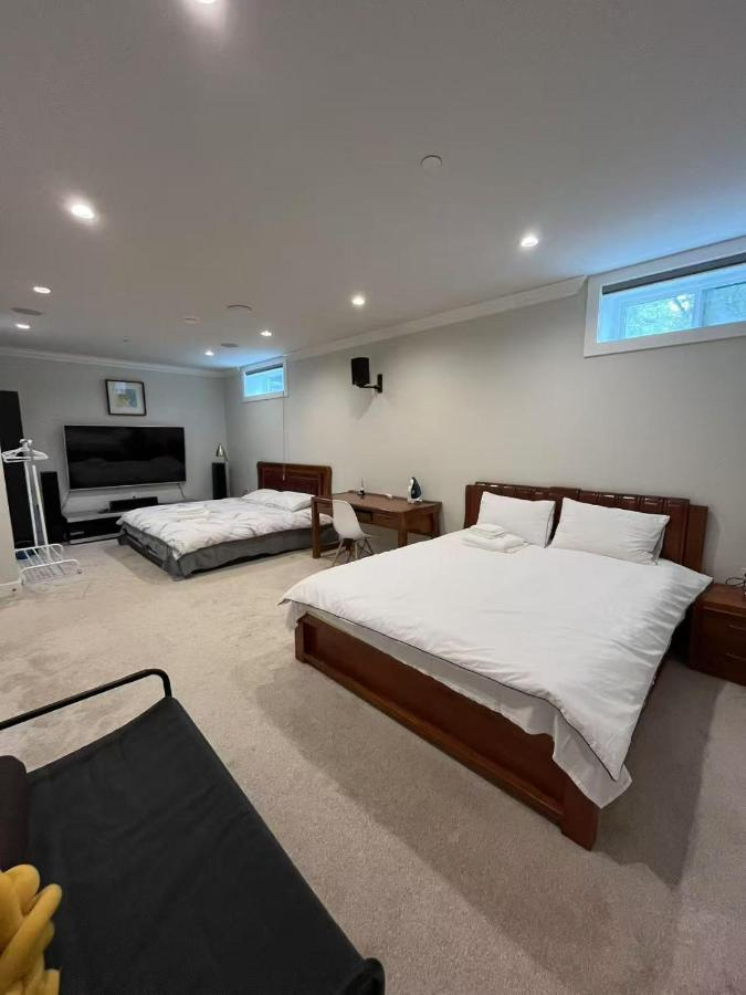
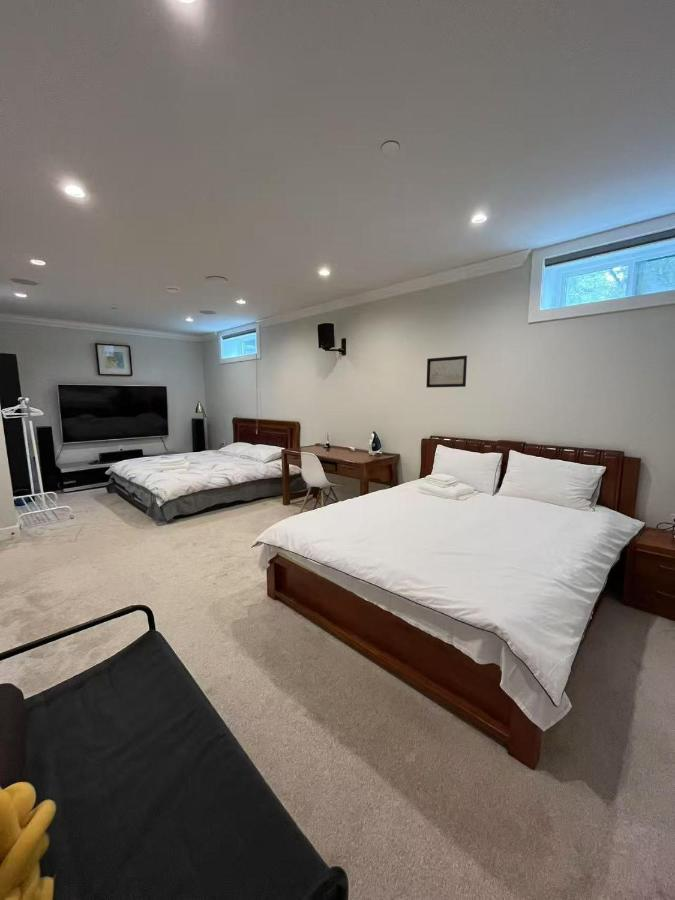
+ wall art (445, 372)
